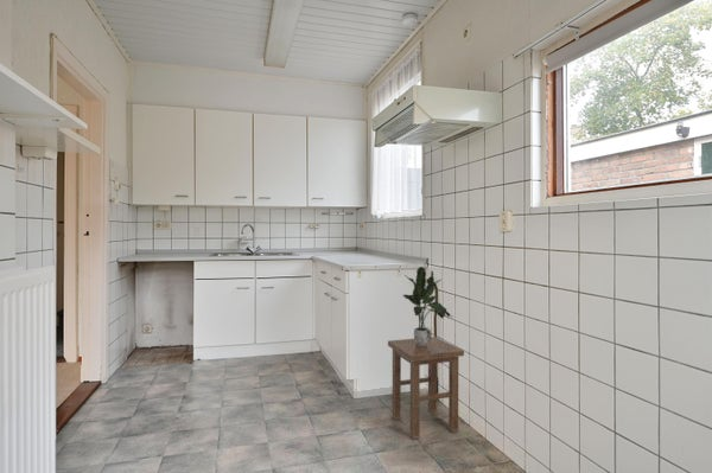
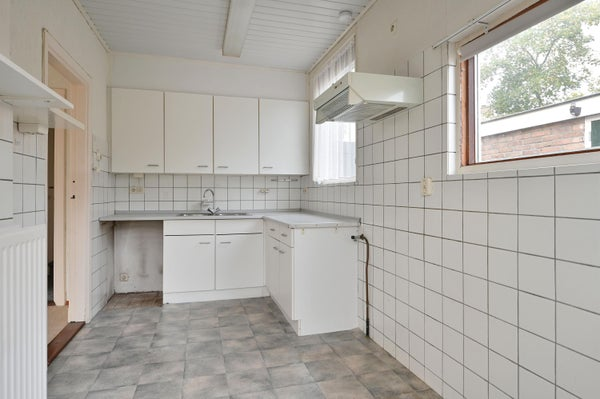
- potted plant (425, 306)
- stool (424, 382)
